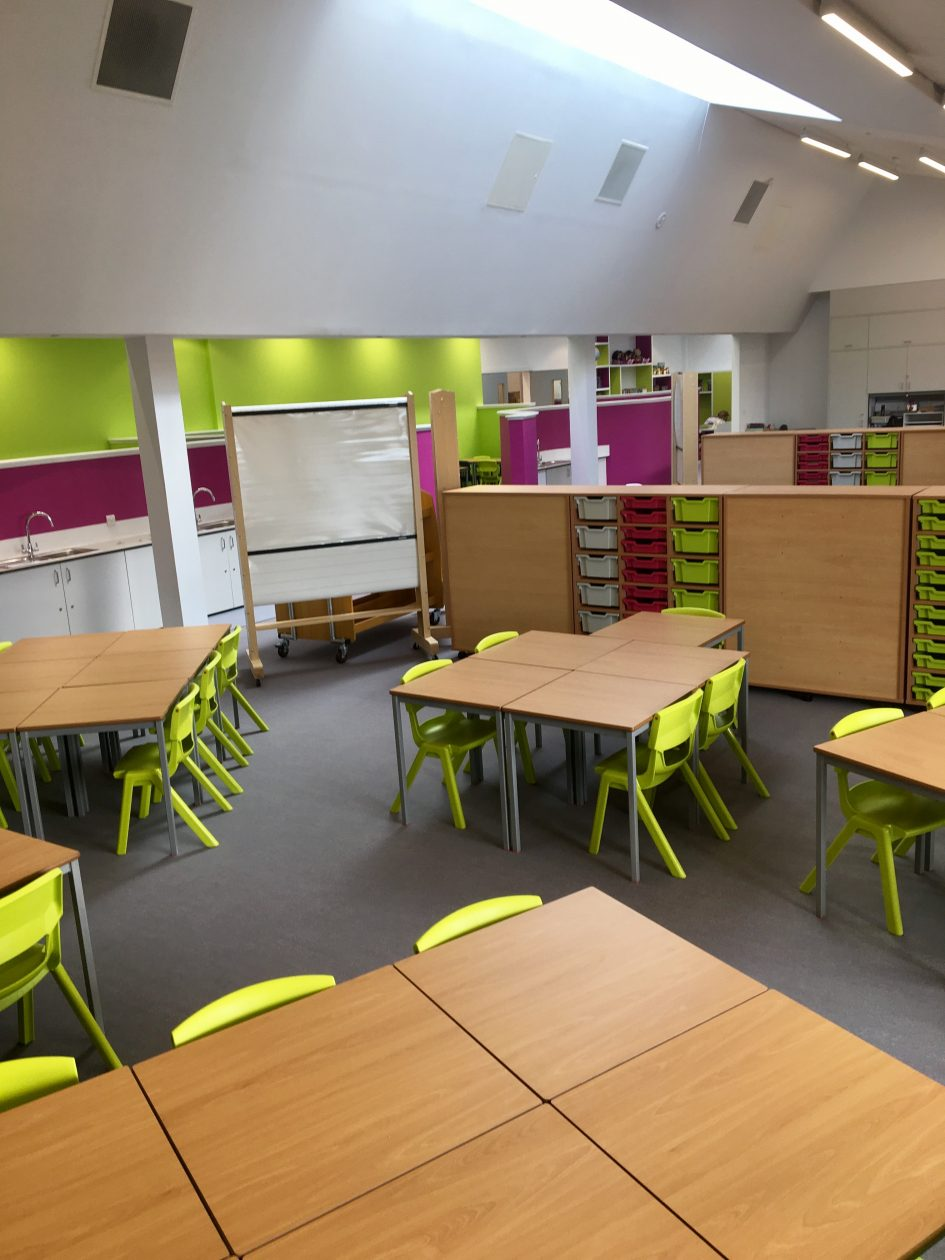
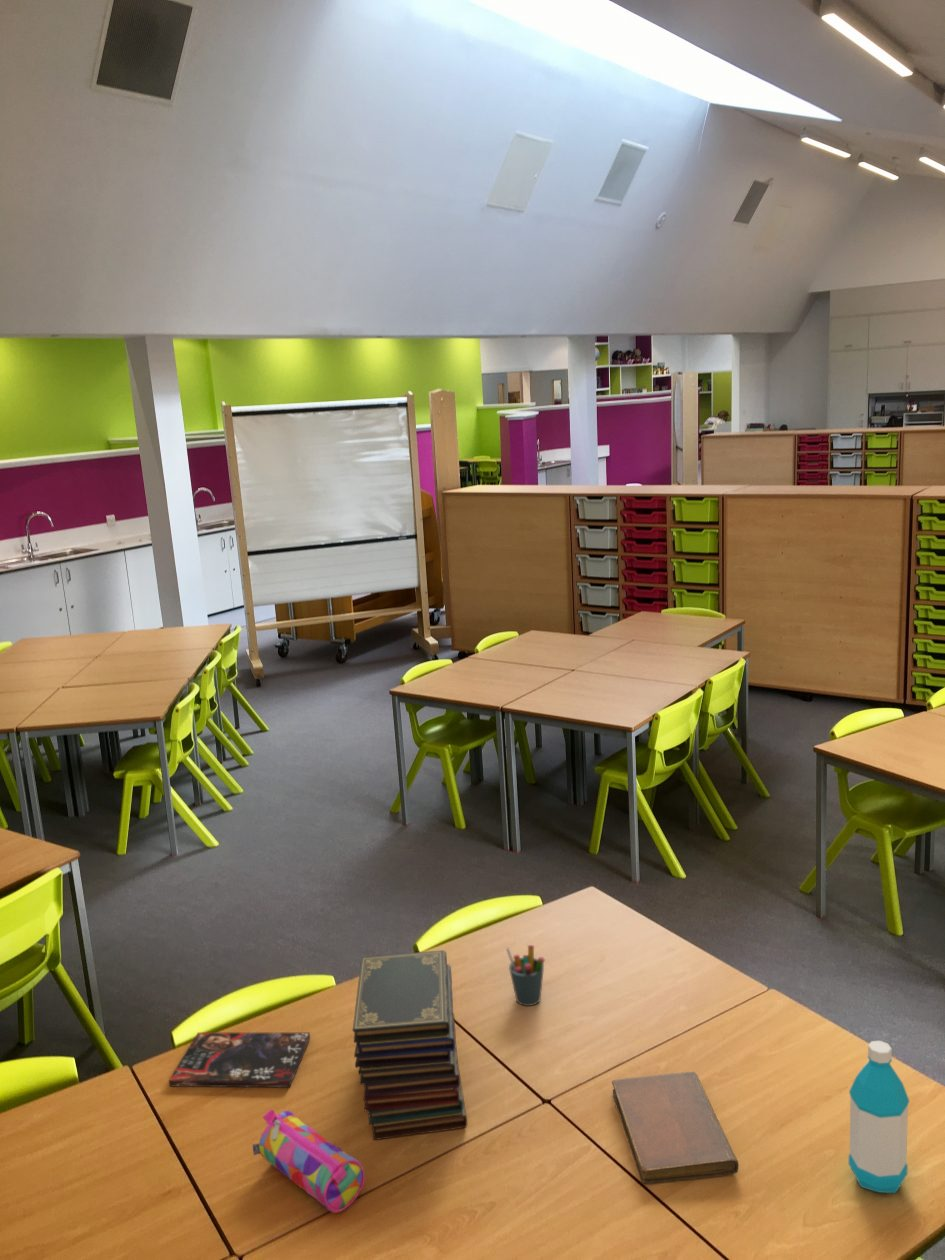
+ pen holder (527, 973)
+ water bottle (878, 1114)
+ book stack (408, 1038)
+ notebook (671, 1123)
+ book (241, 1058)
+ pencil case (308, 1158)
